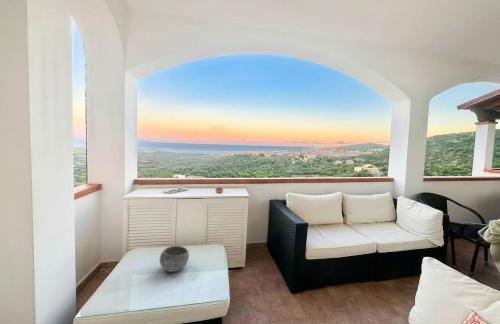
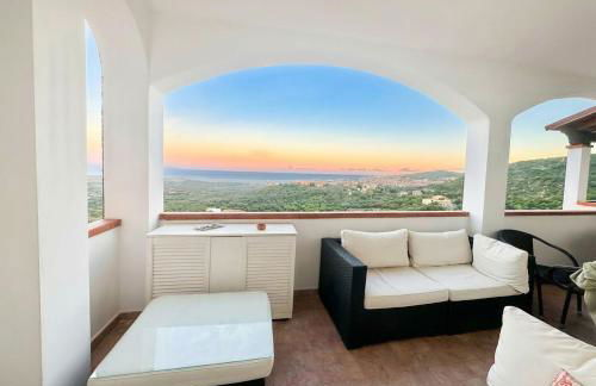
- bowl (174, 259)
